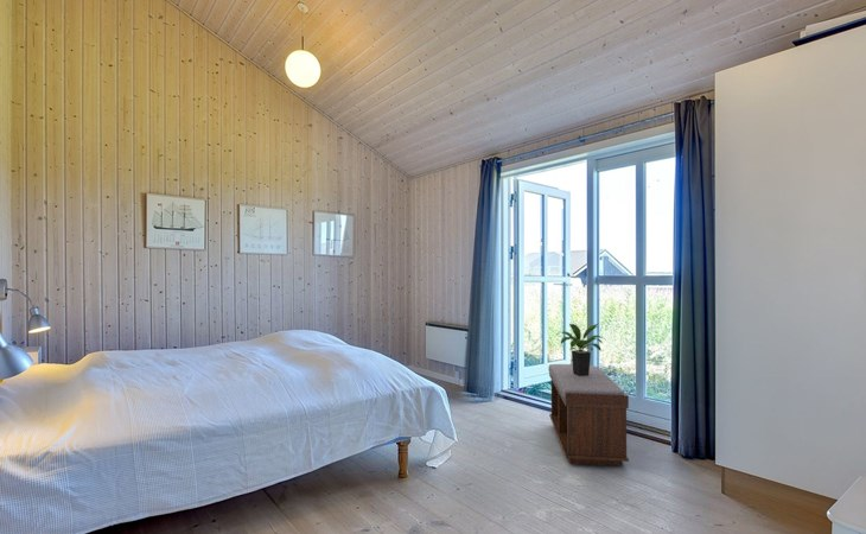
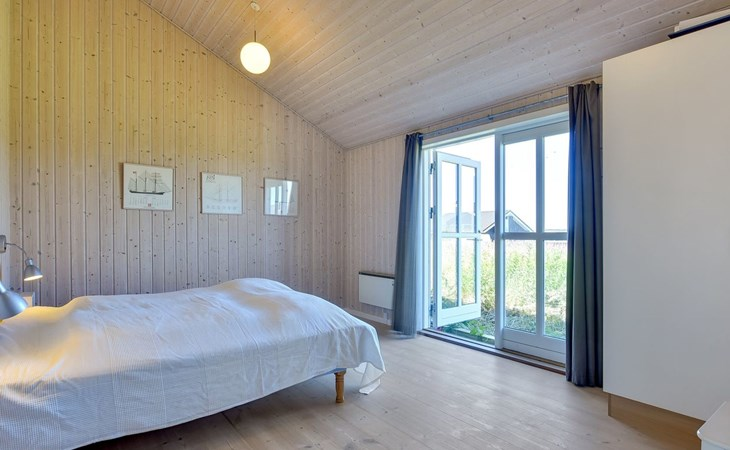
- potted plant (580, 348)
- bench (582, 408)
